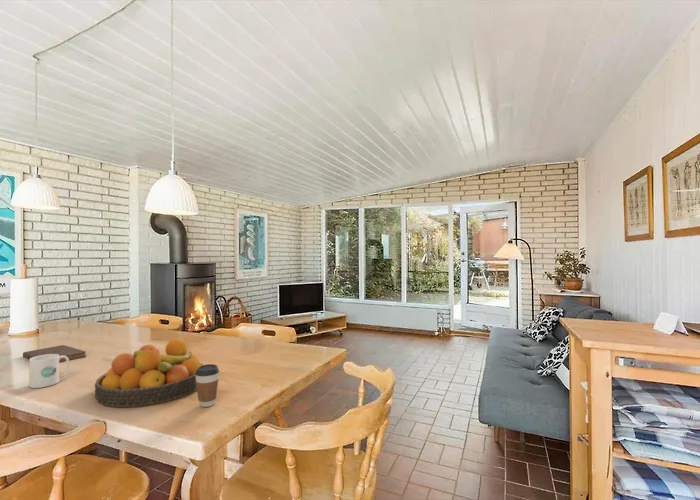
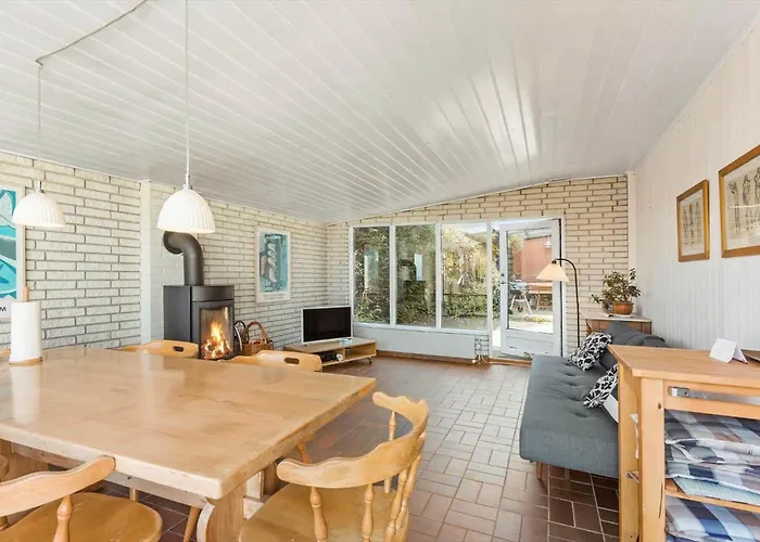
- coffee cup (207, 385)
- fruit bowl (153, 366)
- mug (50, 369)
- book (54, 353)
